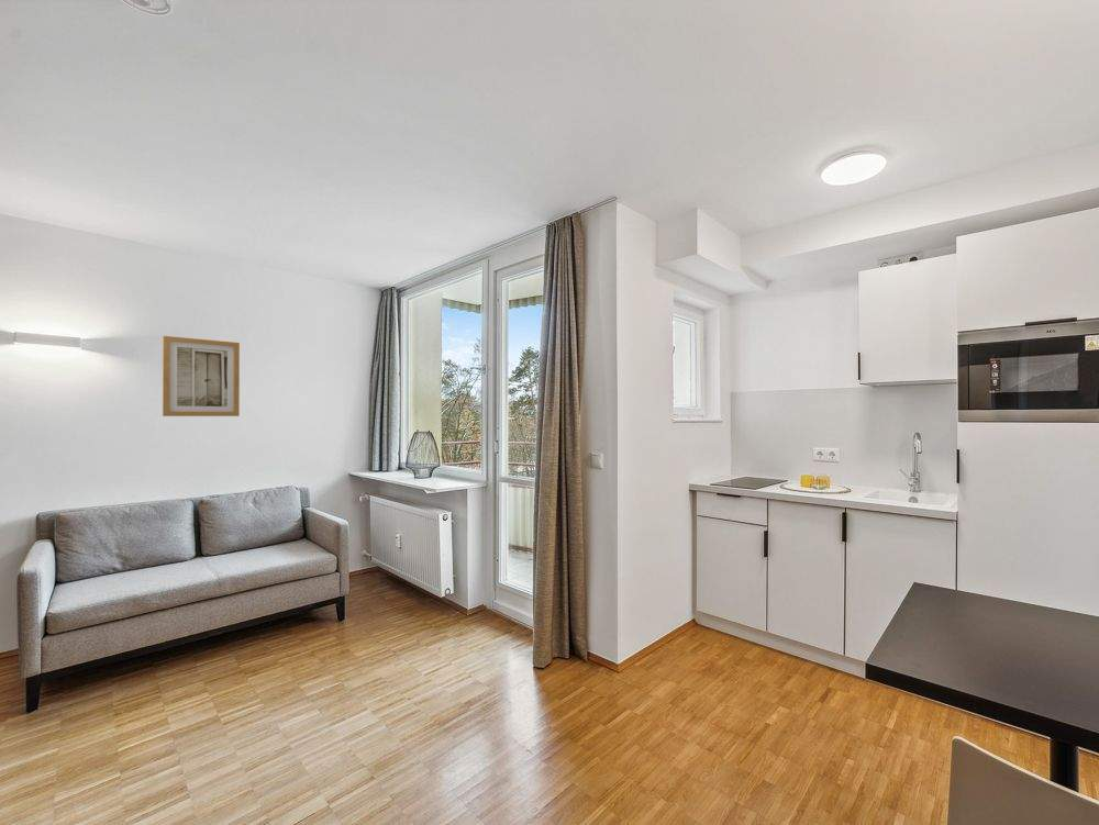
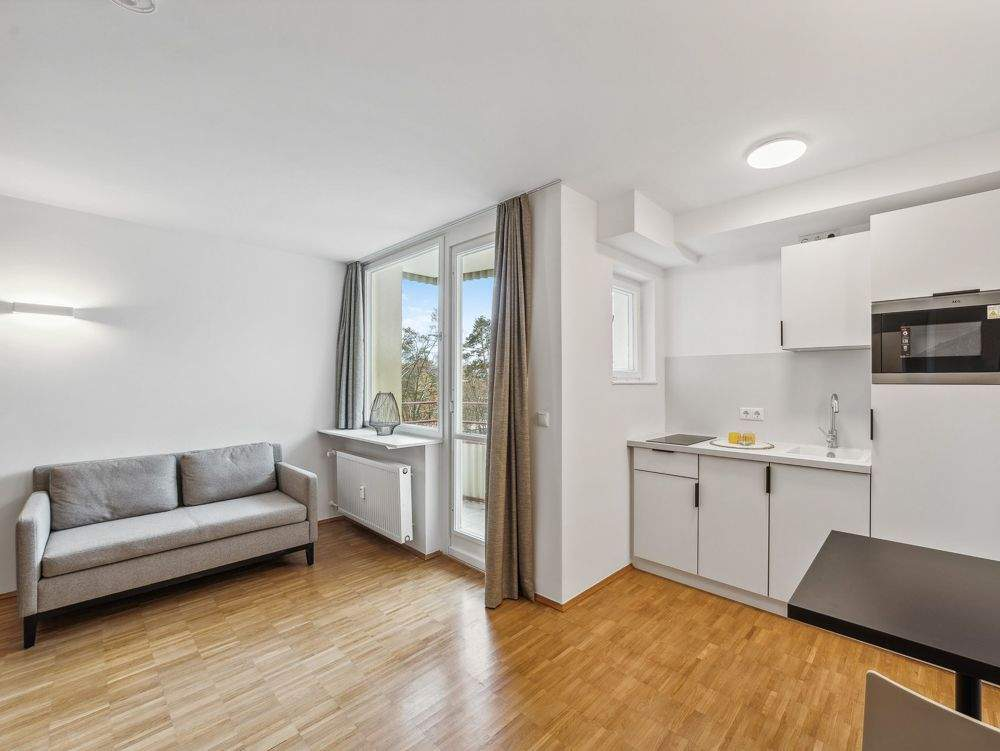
- wall art (202, 377)
